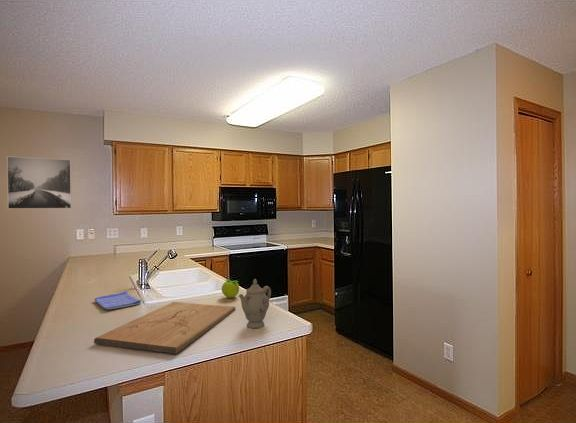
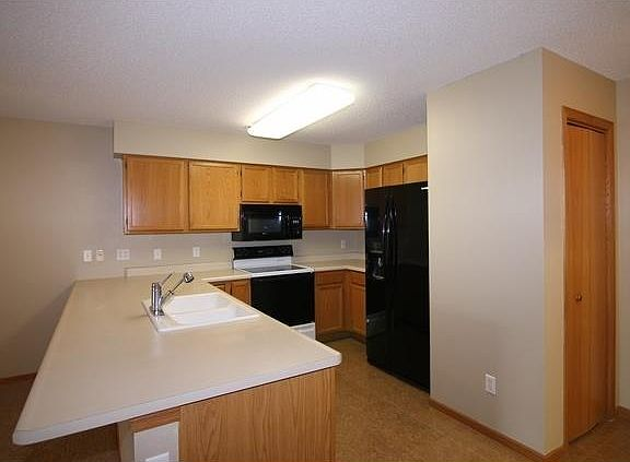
- chinaware (255, 301)
- fruit (230, 288)
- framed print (40, 183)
- dish towel (117, 300)
- cutting board (174, 322)
